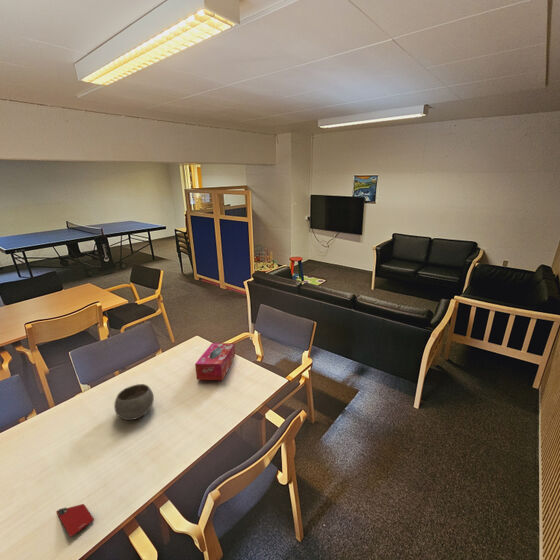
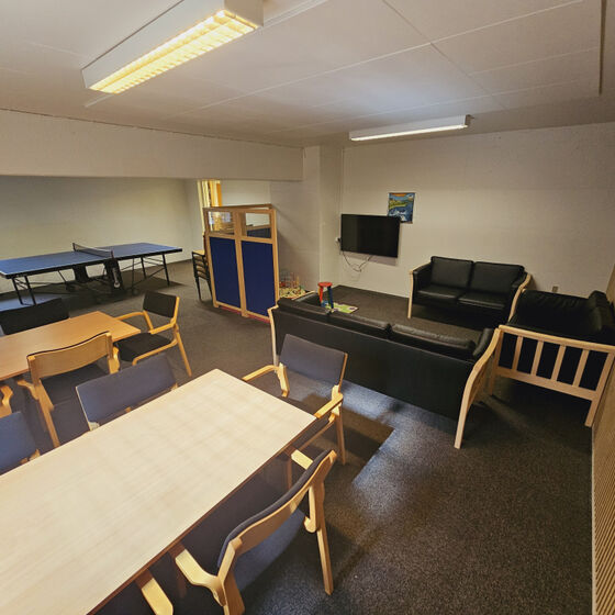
- bowl (134, 403)
- smartphone (74, 515)
- tissue box (216, 360)
